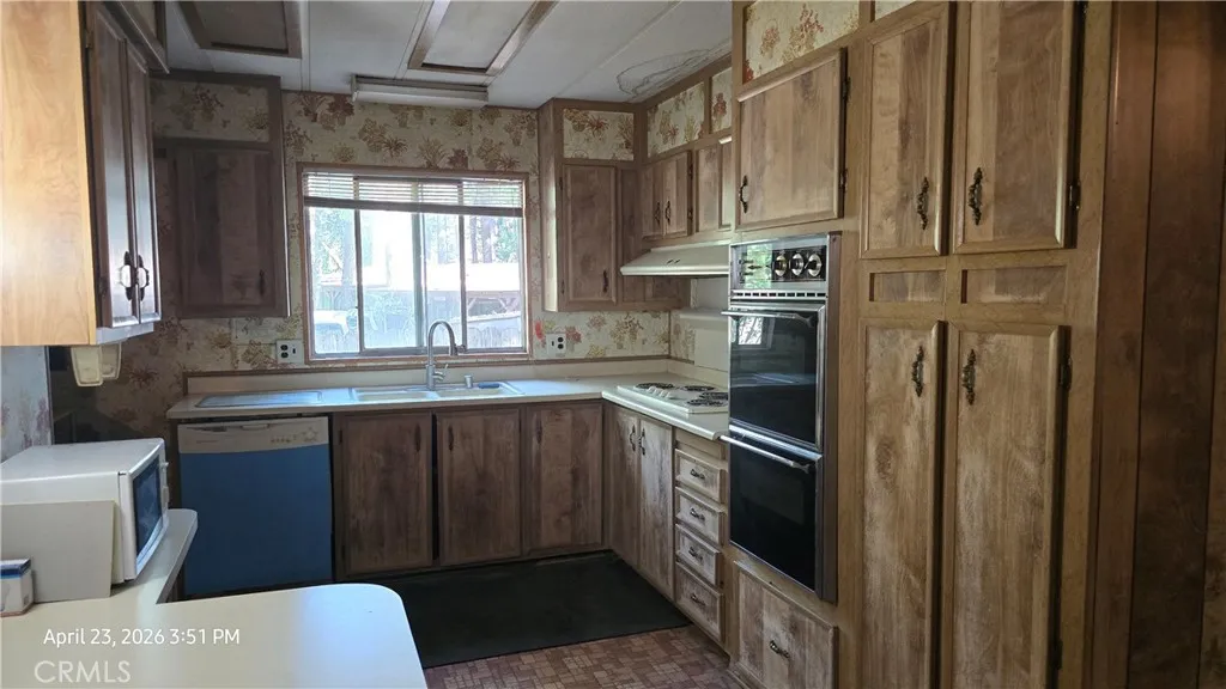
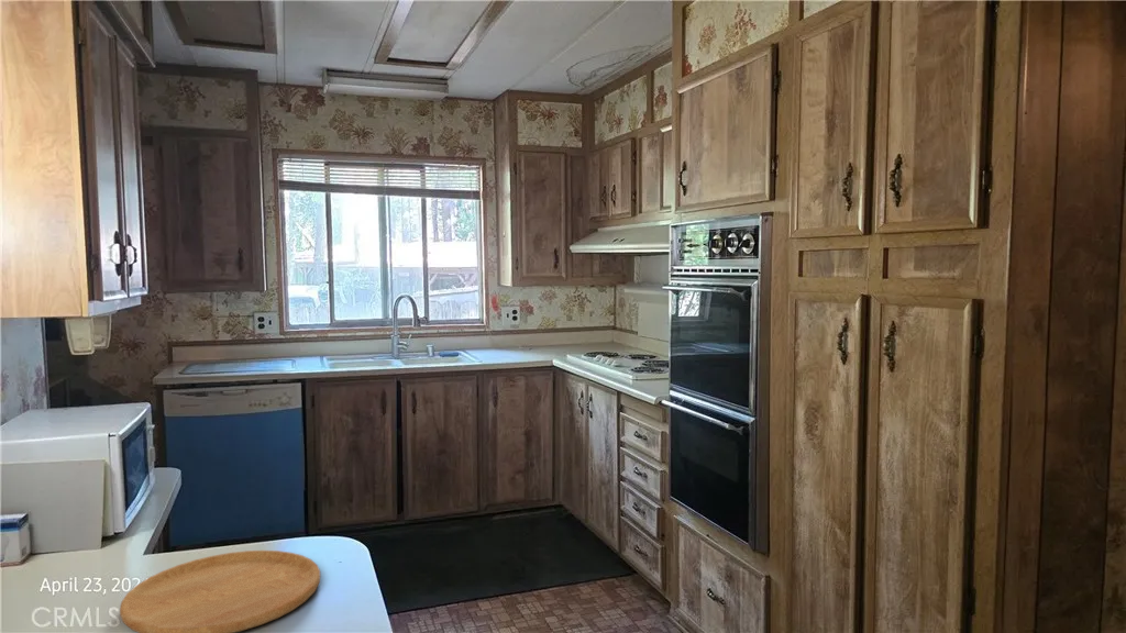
+ cutting board (225, 590)
